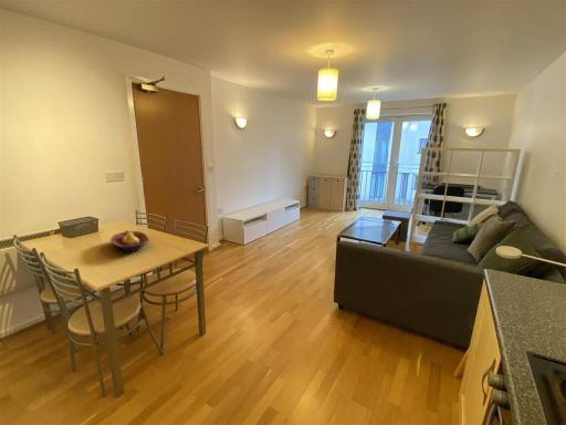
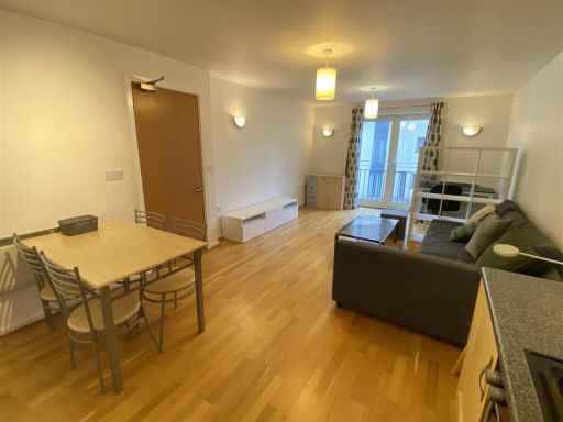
- fruit bowl (129, 238)
